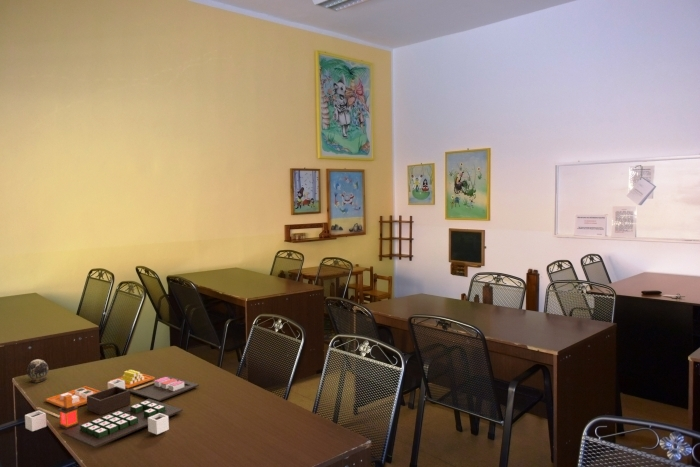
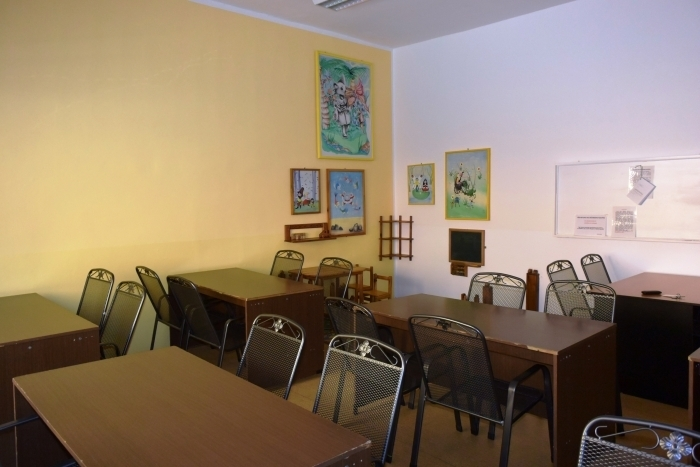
- toy food set (123, 393)
- decorative egg (37, 369)
